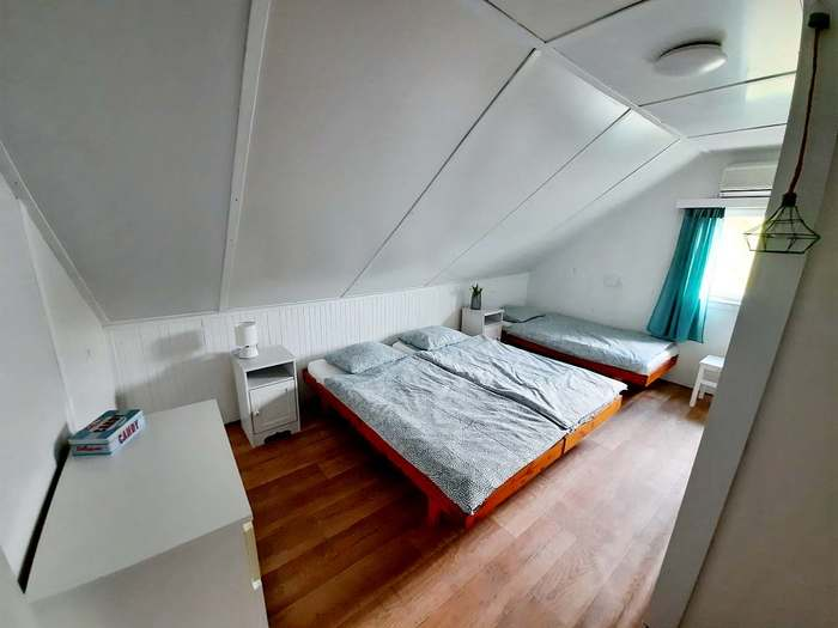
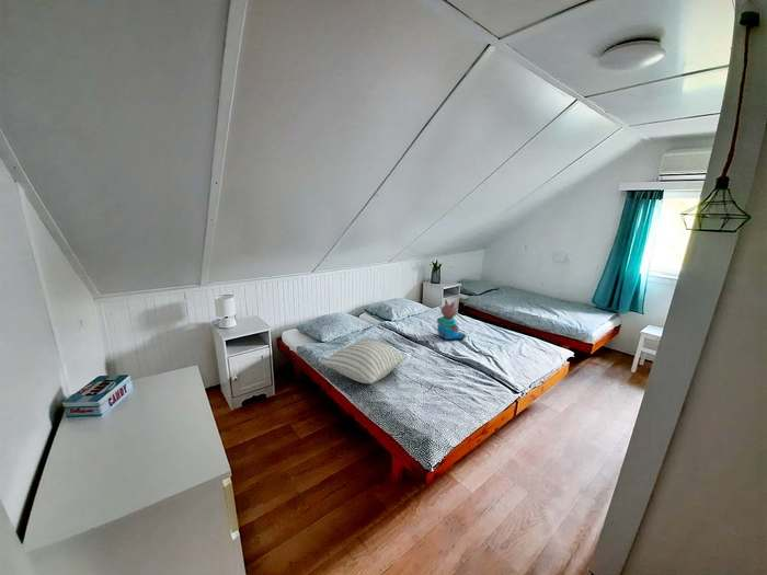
+ teddy bear (453, 319)
+ pillow (365, 359)
